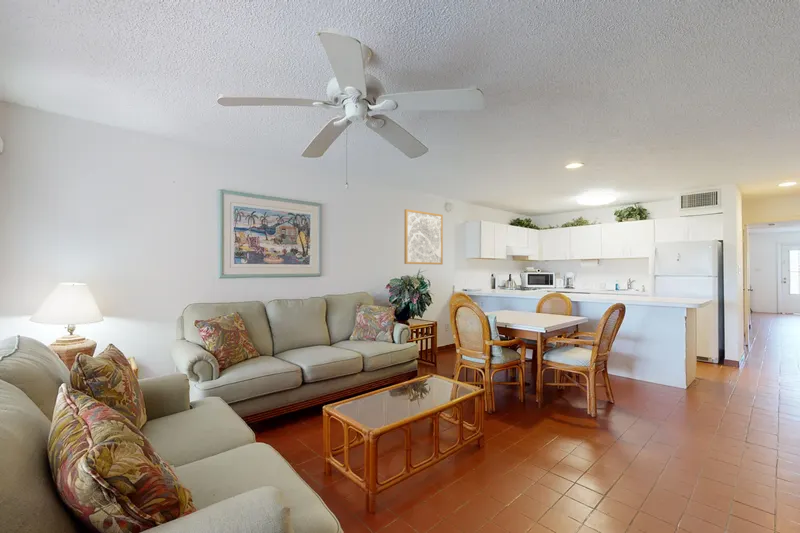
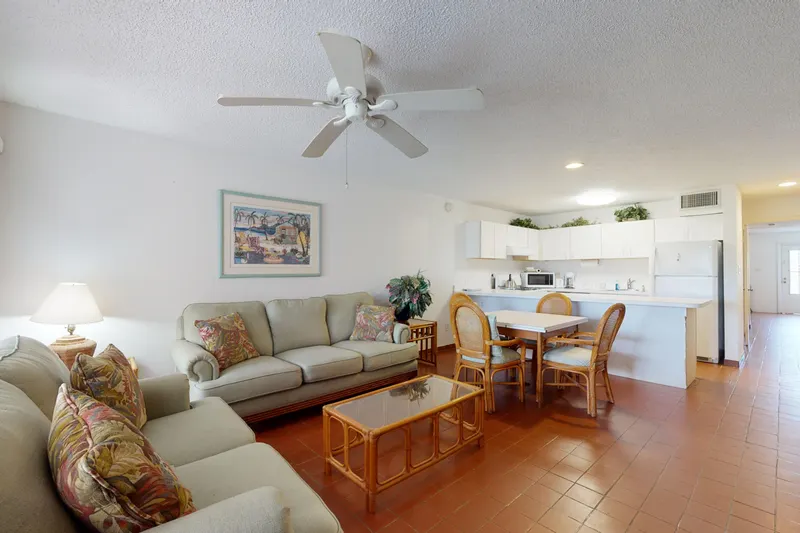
- wall art (424, 238)
